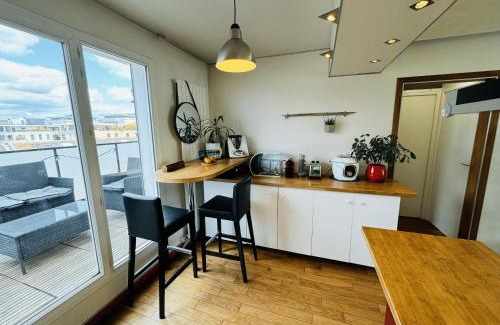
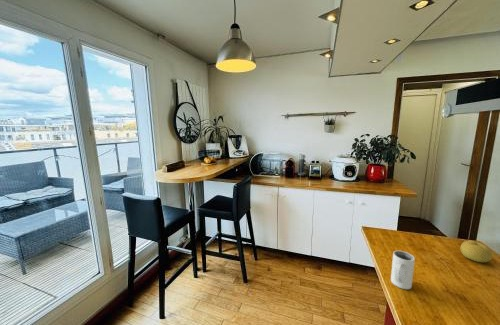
+ fruit (475, 251)
+ mug (400, 271)
